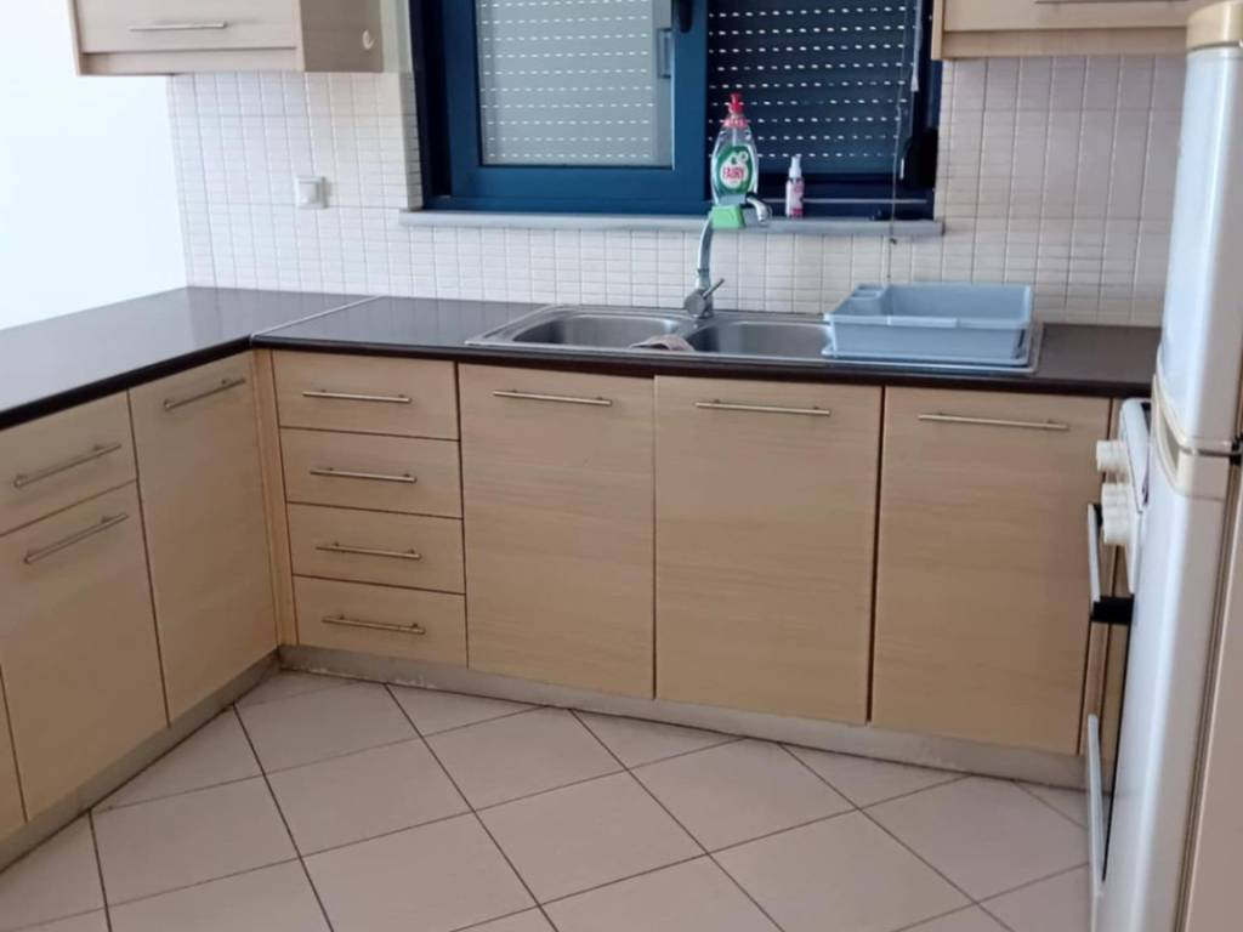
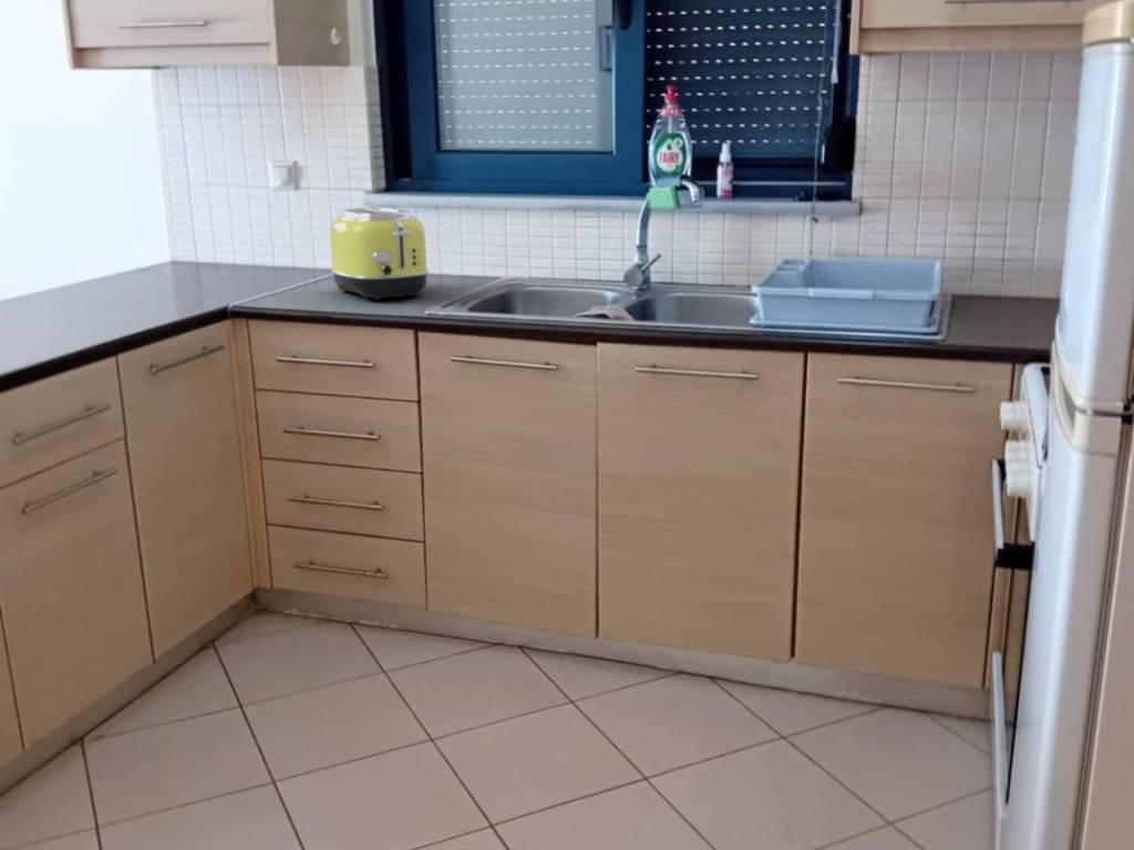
+ toaster (380, 252)
